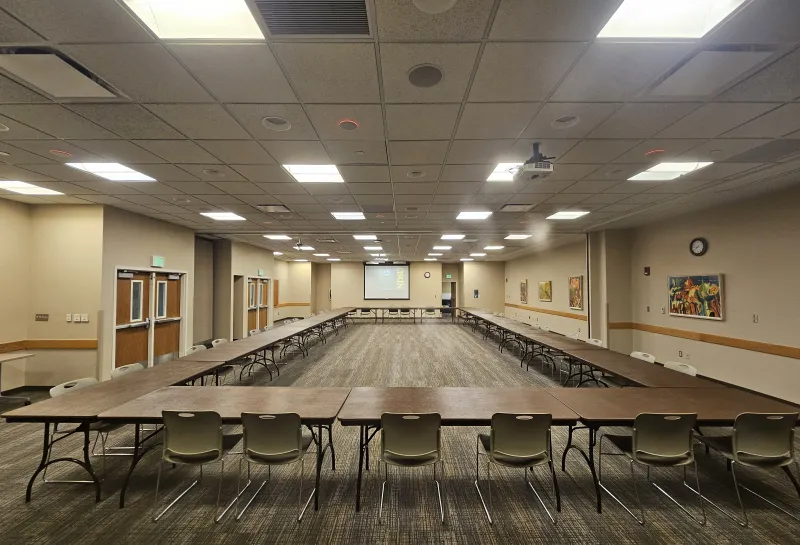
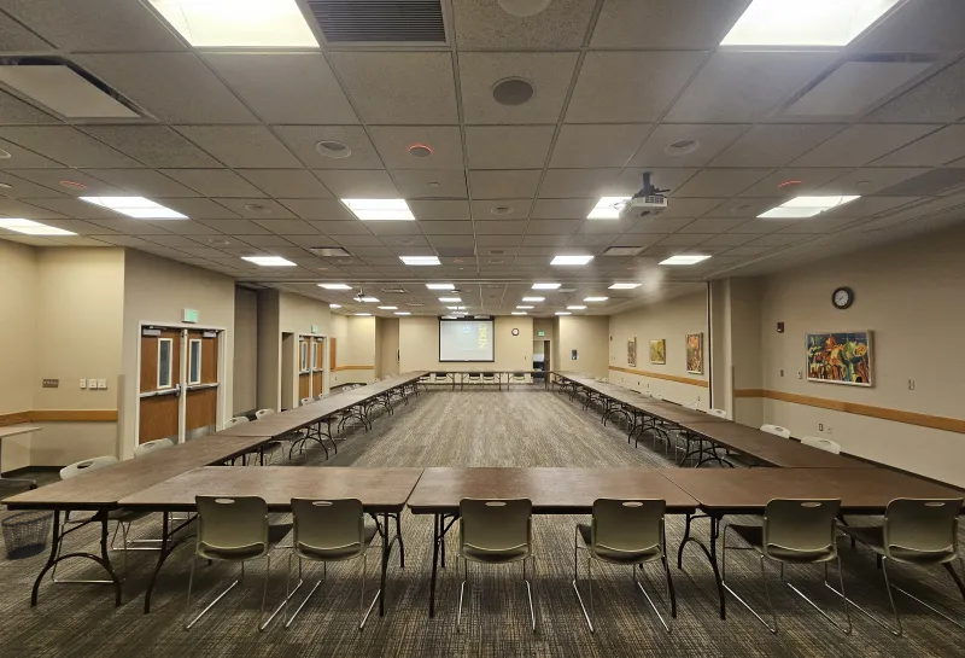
+ wastebasket (27, 534)
